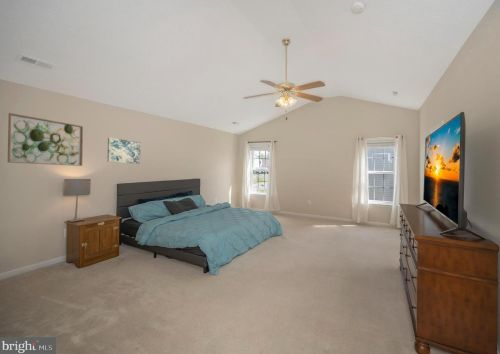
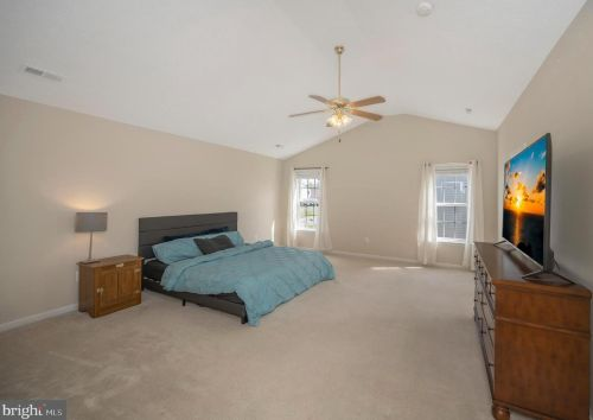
- wall art (49, 142)
- wall art (124, 151)
